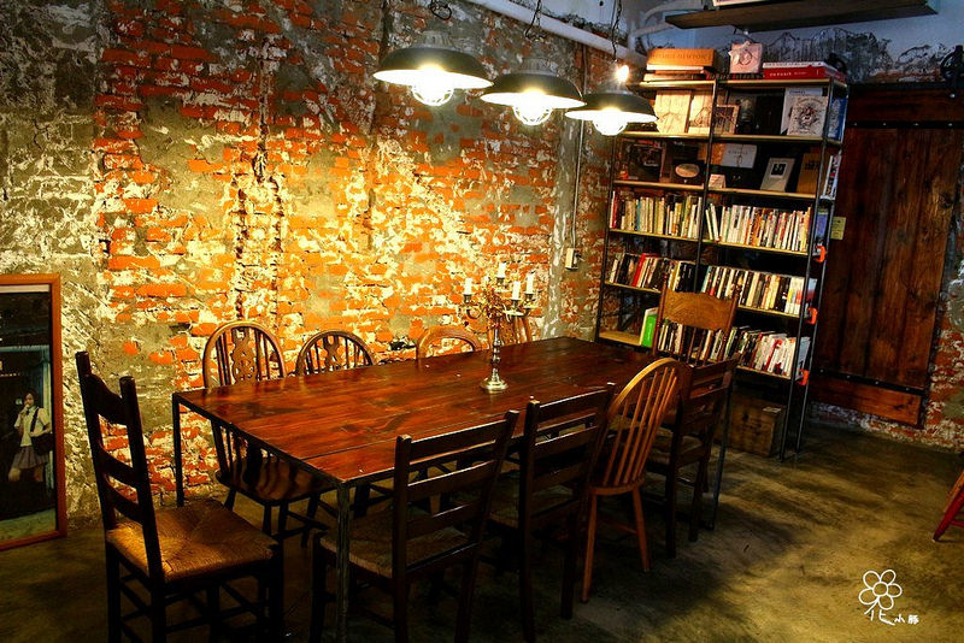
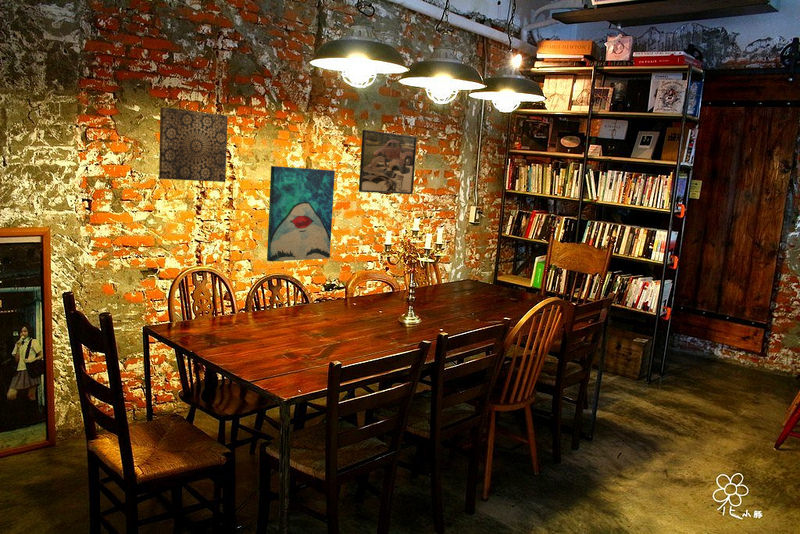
+ wall art (301, 214)
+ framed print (388, 163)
+ wall art (194, 146)
